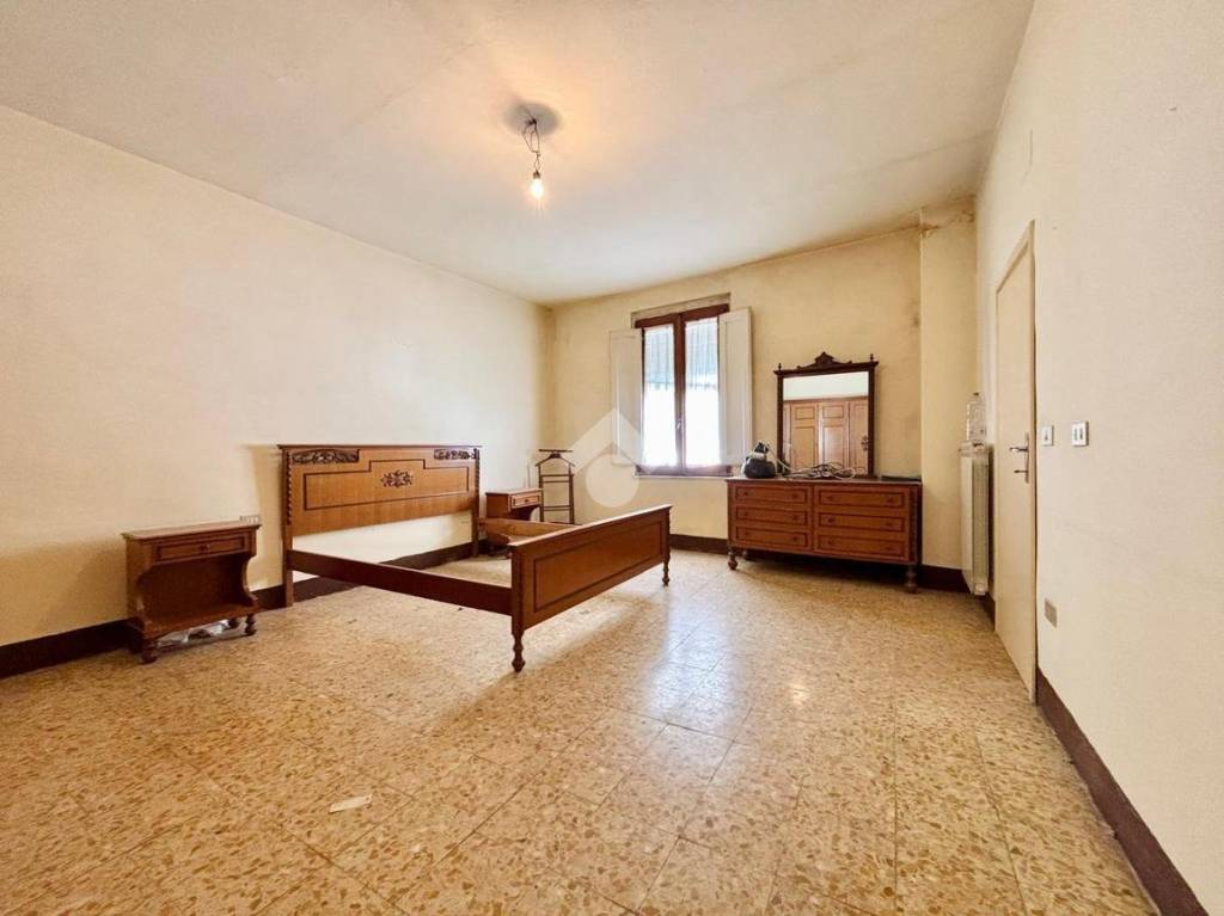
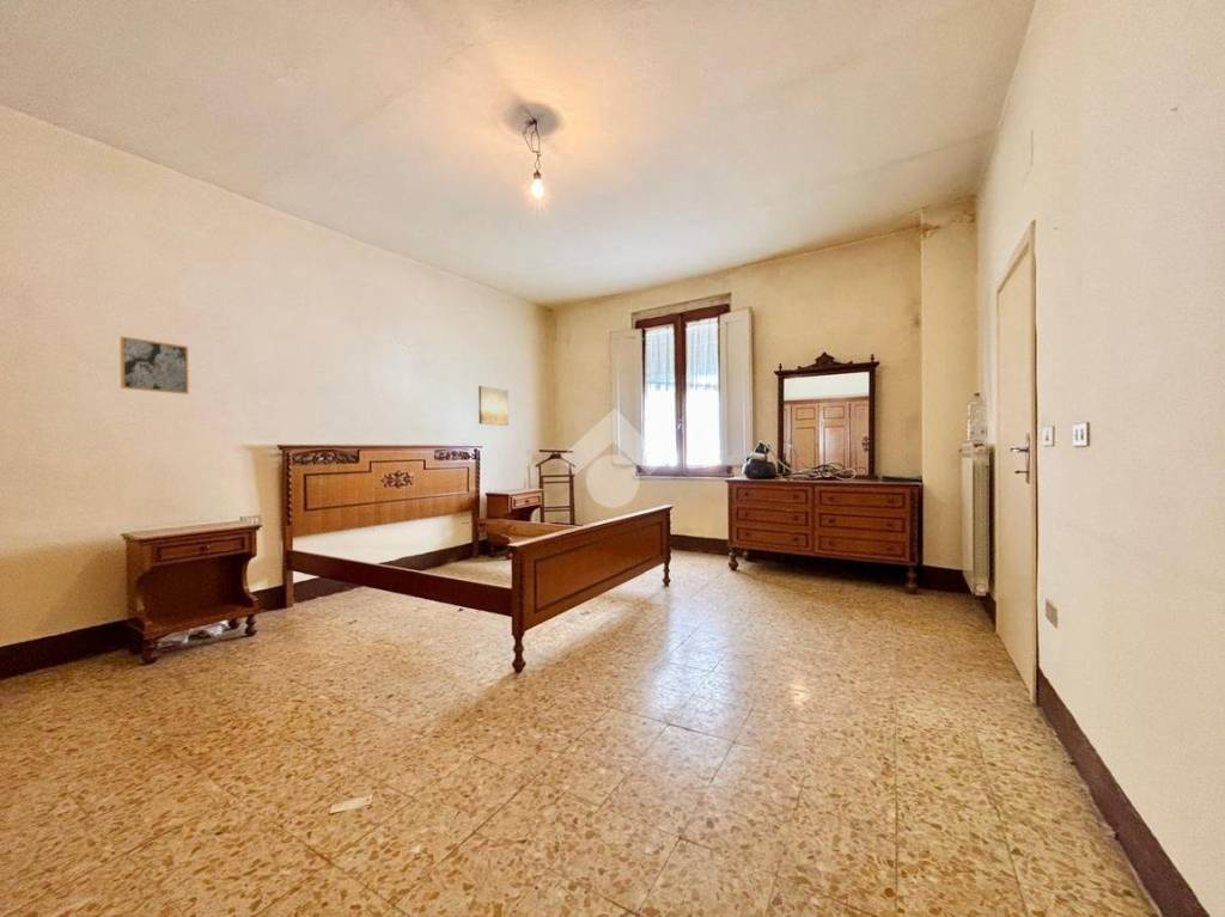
+ wall art (493, 406)
+ wall art (156, 366)
